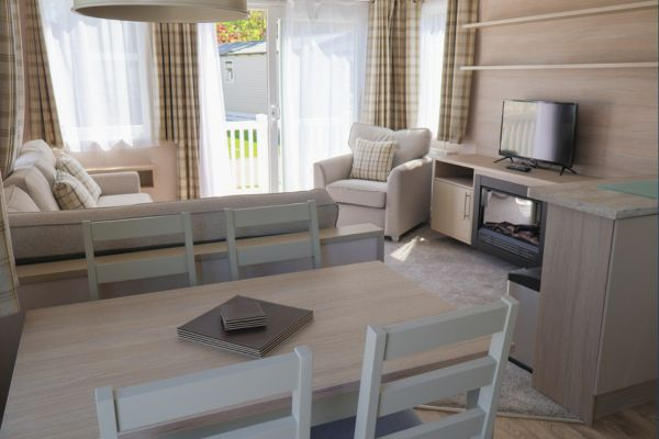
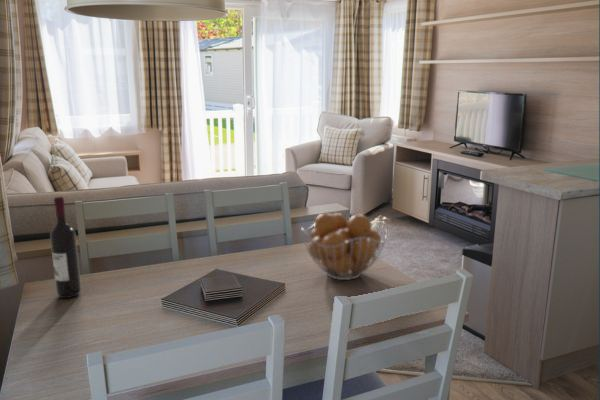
+ fruit basket (344, 243)
+ wine bottle (64, 246)
